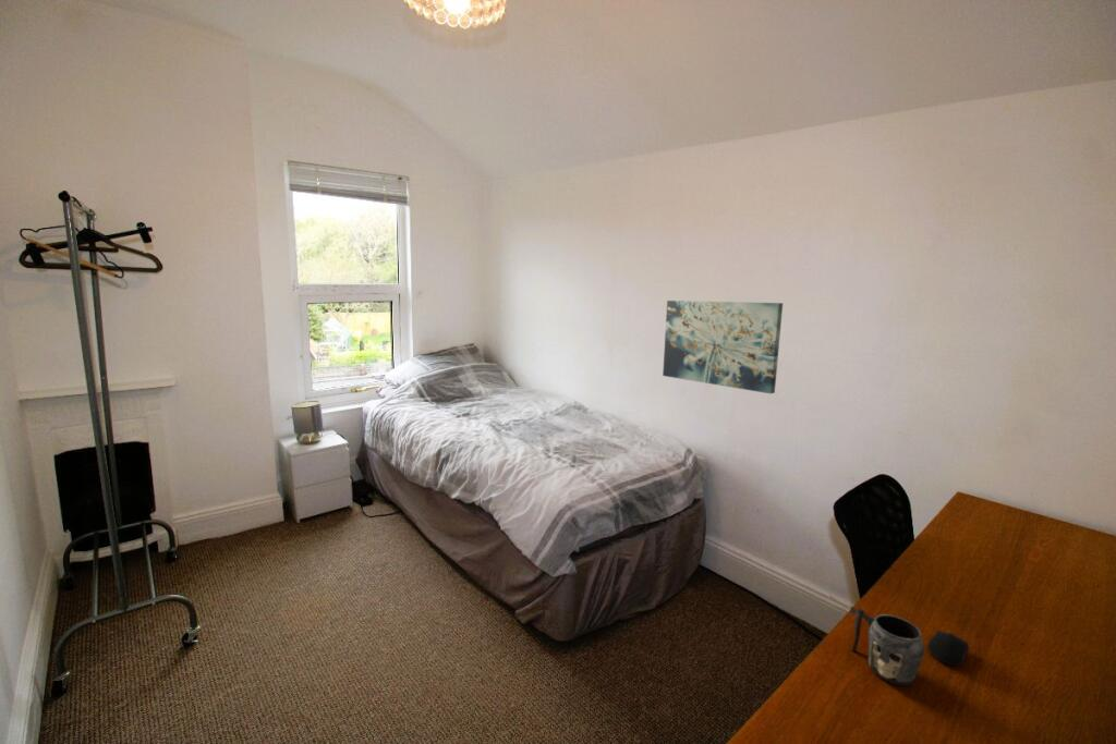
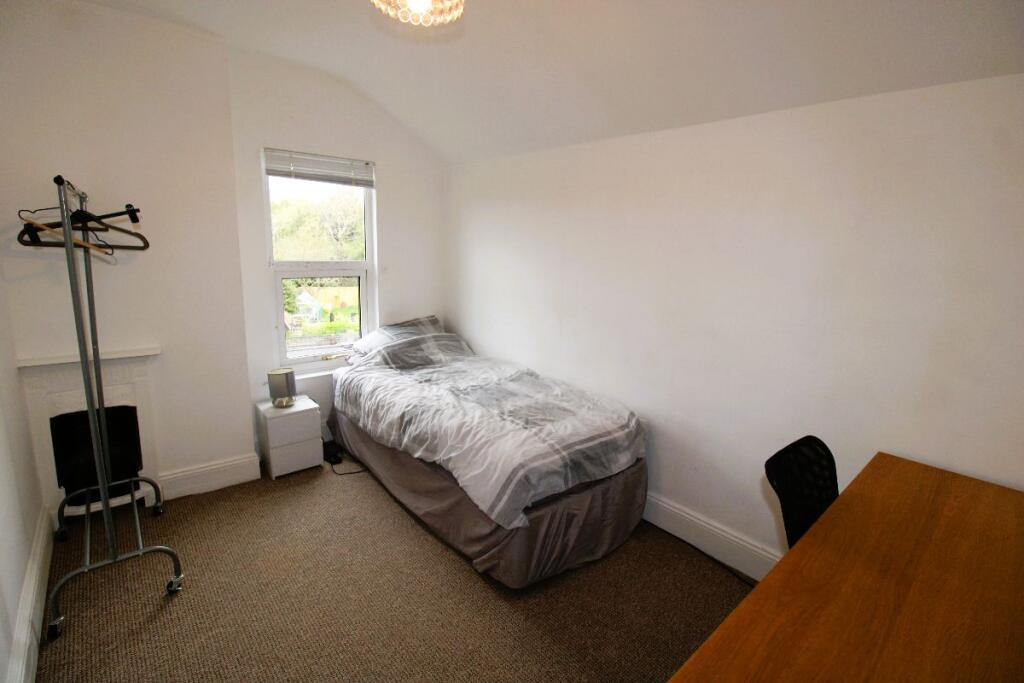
- wall art (716, 343)
- mug (883, 644)
- computer mouse (944, 636)
